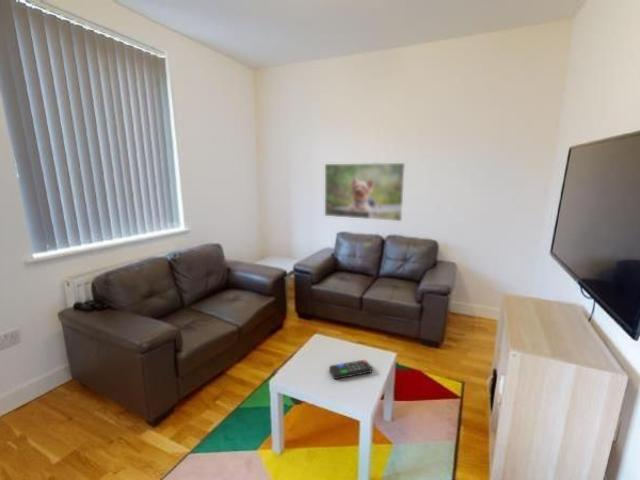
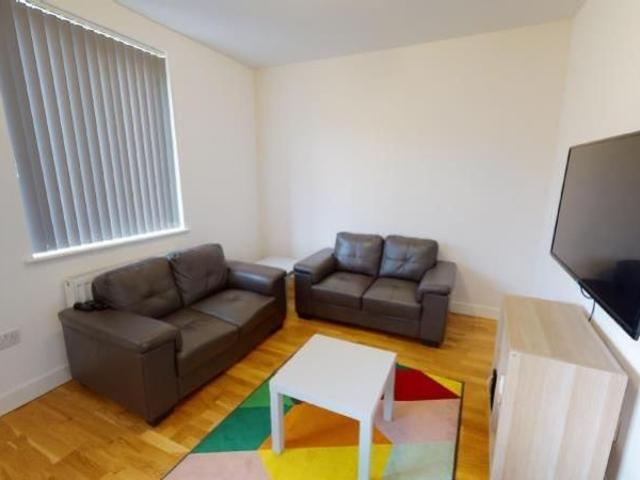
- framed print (362, 191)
- remote control (350, 368)
